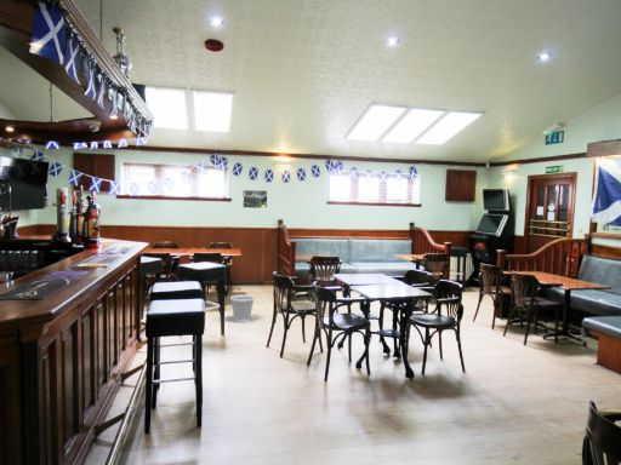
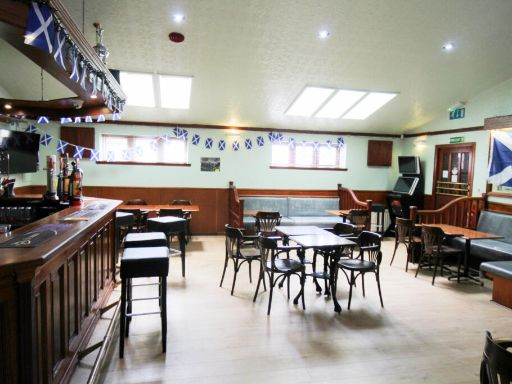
- wastebasket (241, 308)
